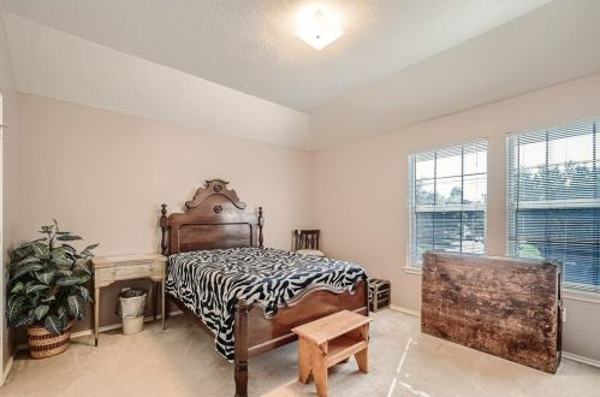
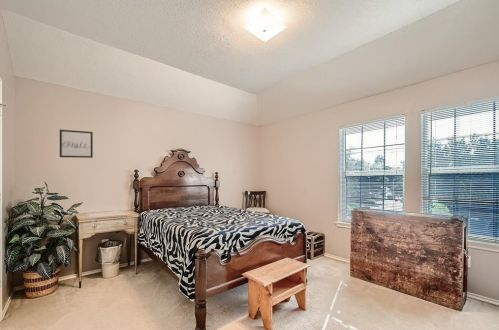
+ wall art (76, 144)
